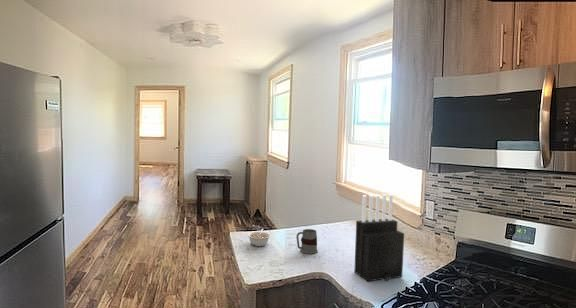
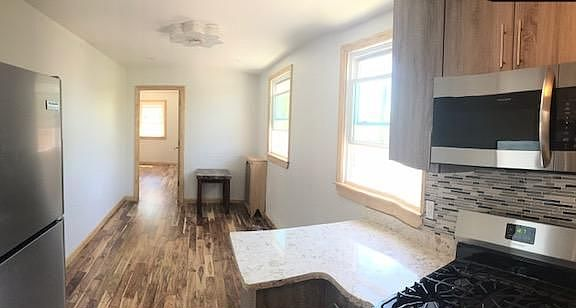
- legume (258, 238)
- knife block (381, 236)
- mug (306, 241)
